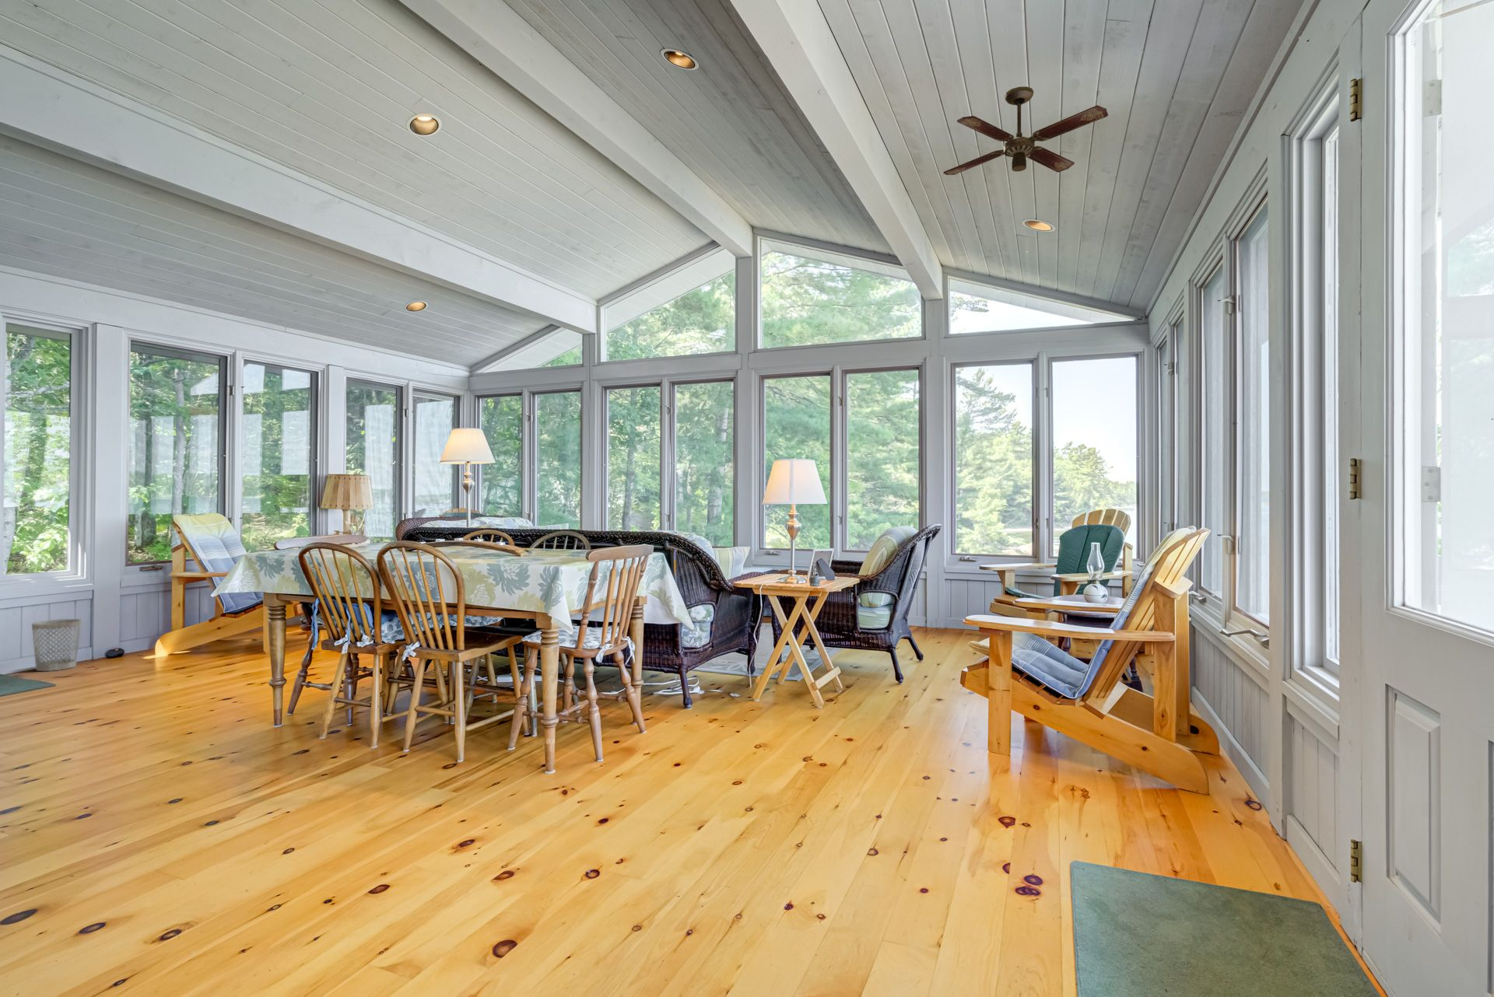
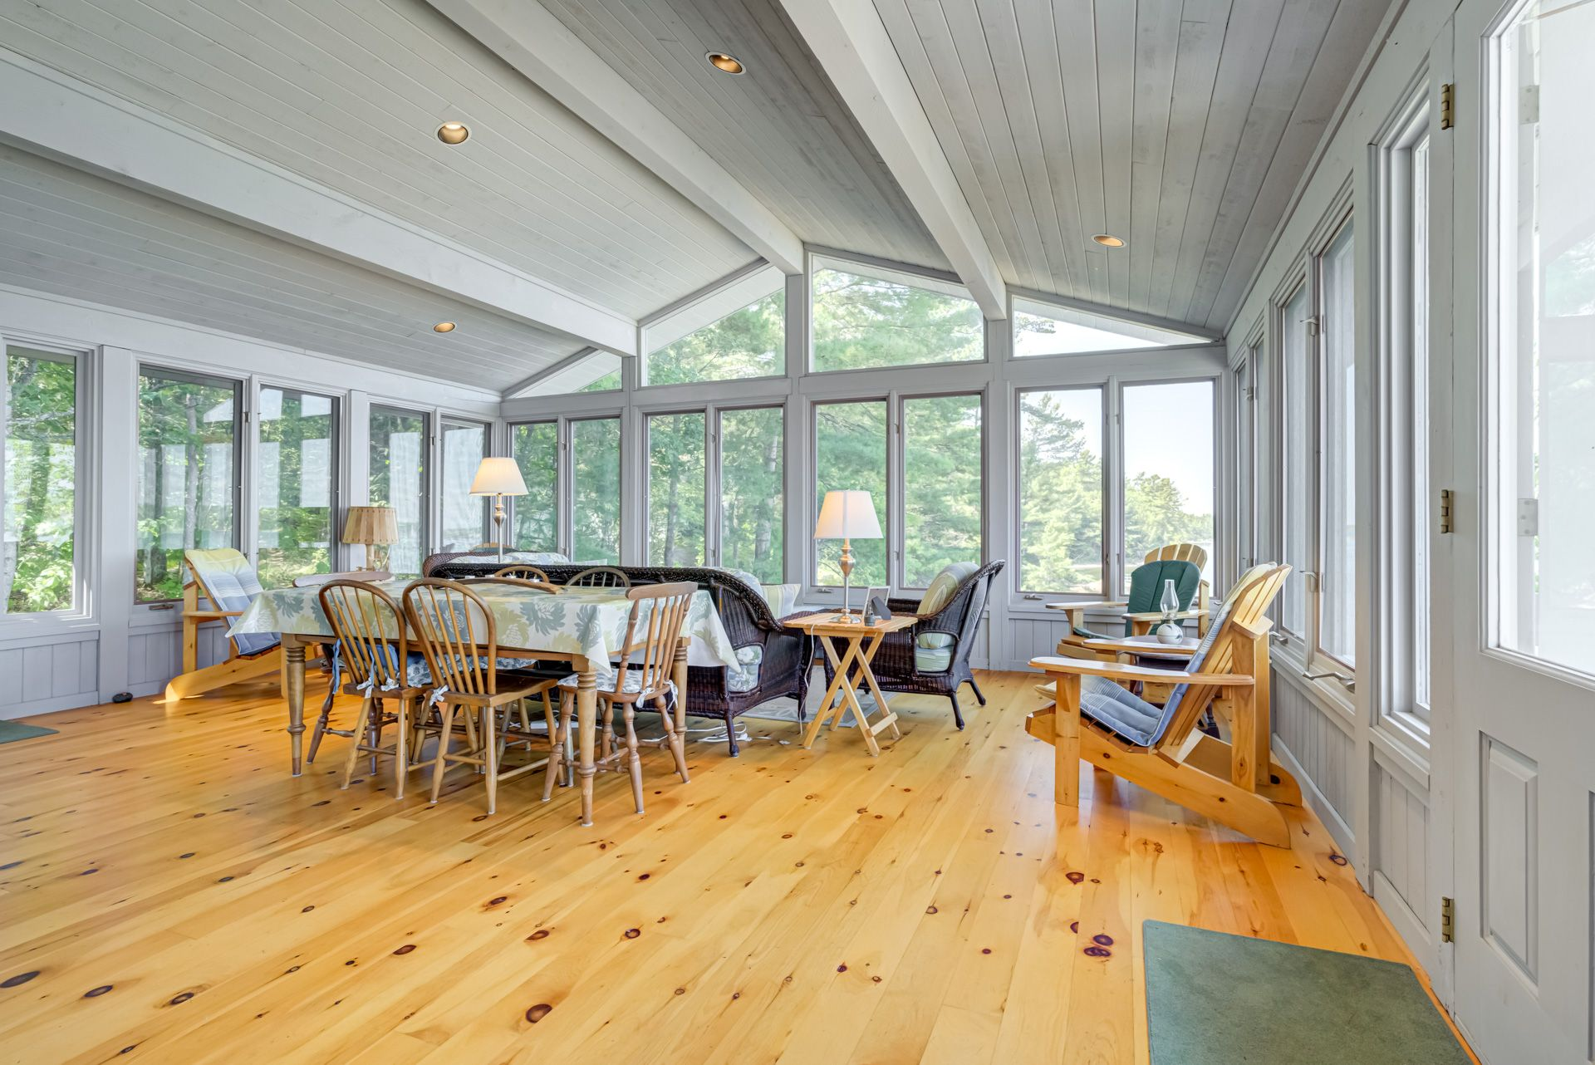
- ceiling fan (1019, 131)
- wastebasket (56, 644)
